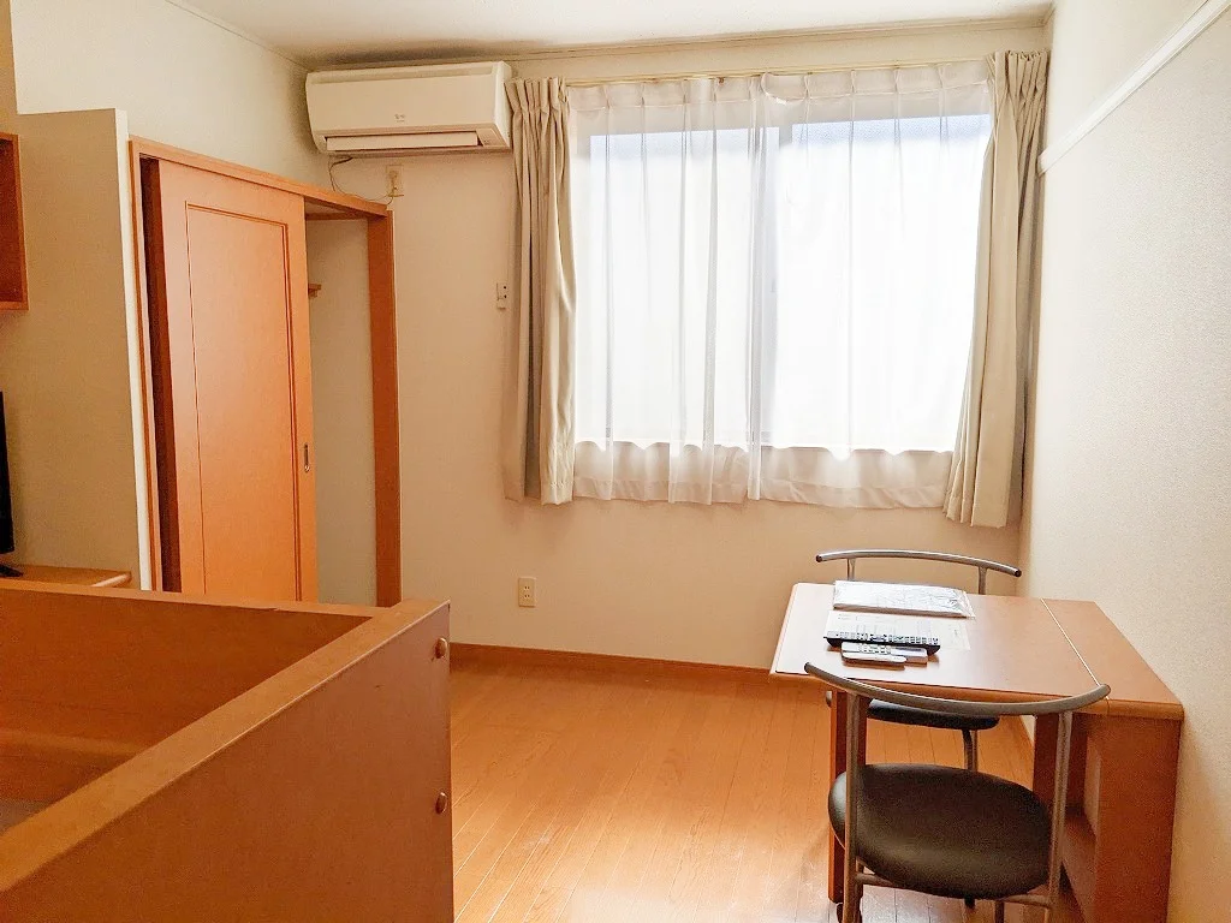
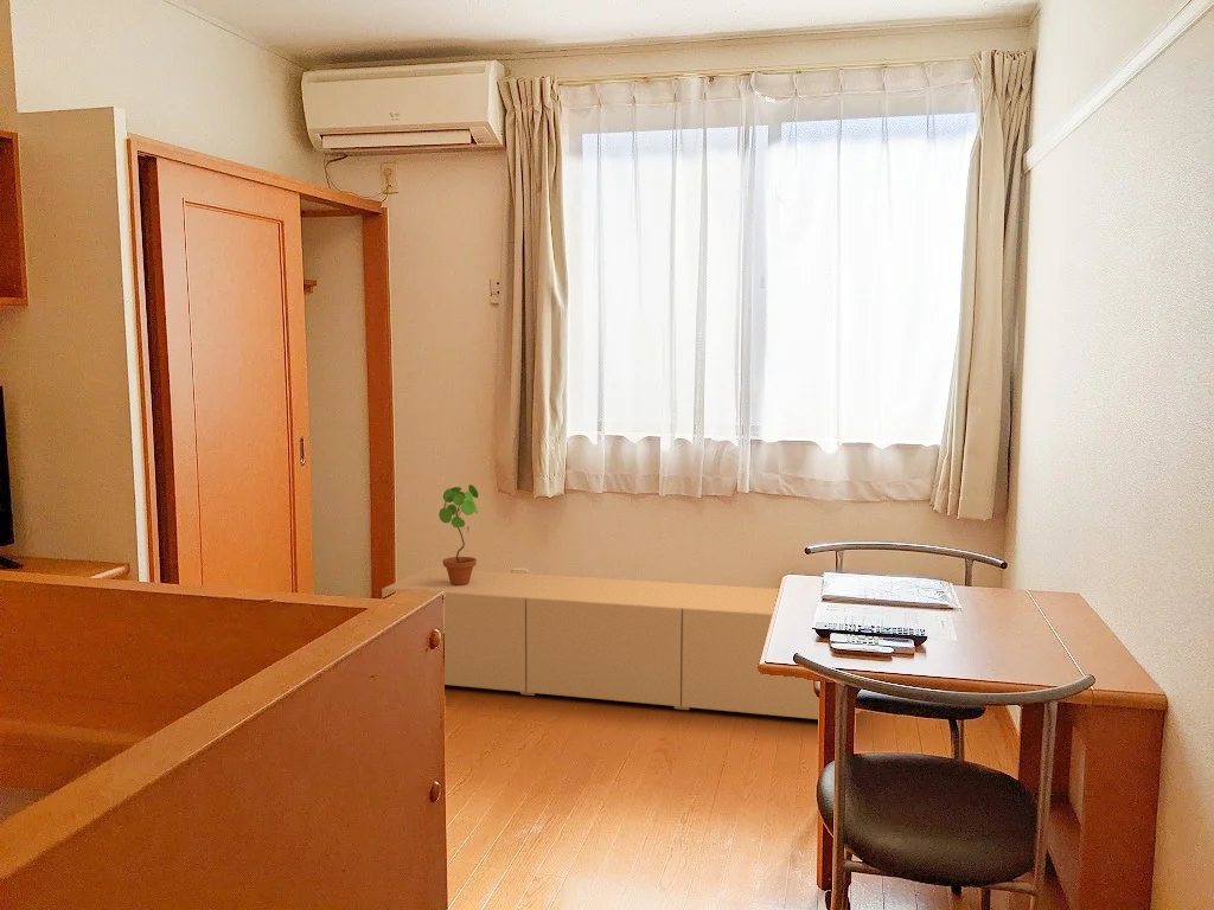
+ potted plant (460, 533)
+ sideboard (615, 637)
